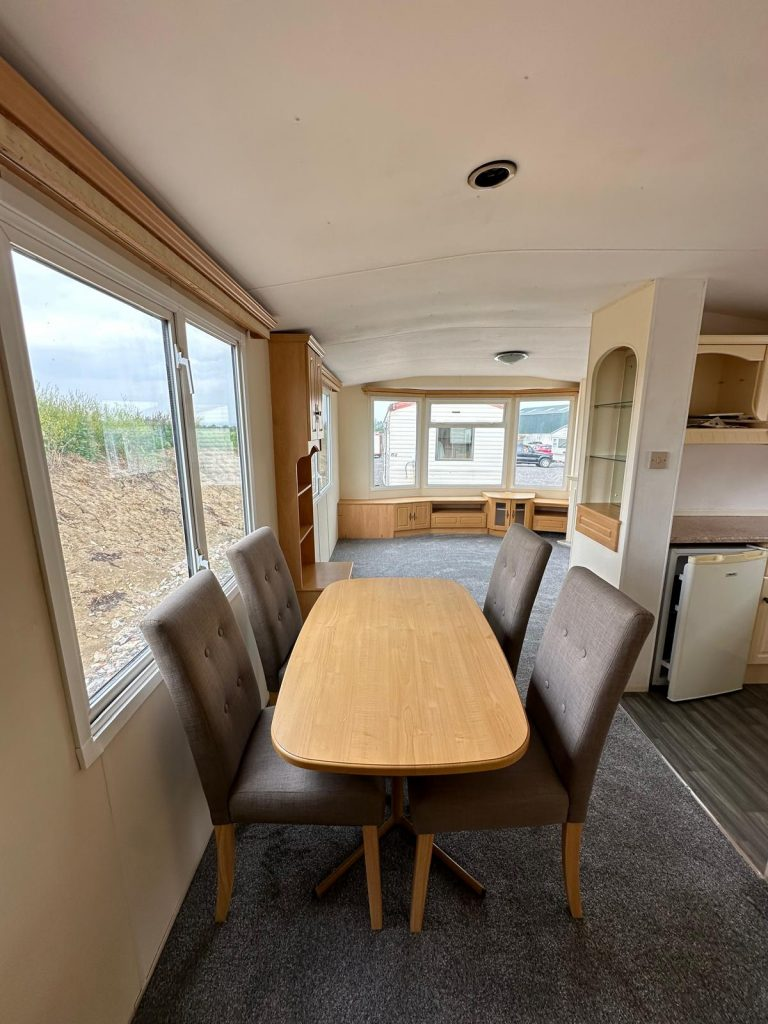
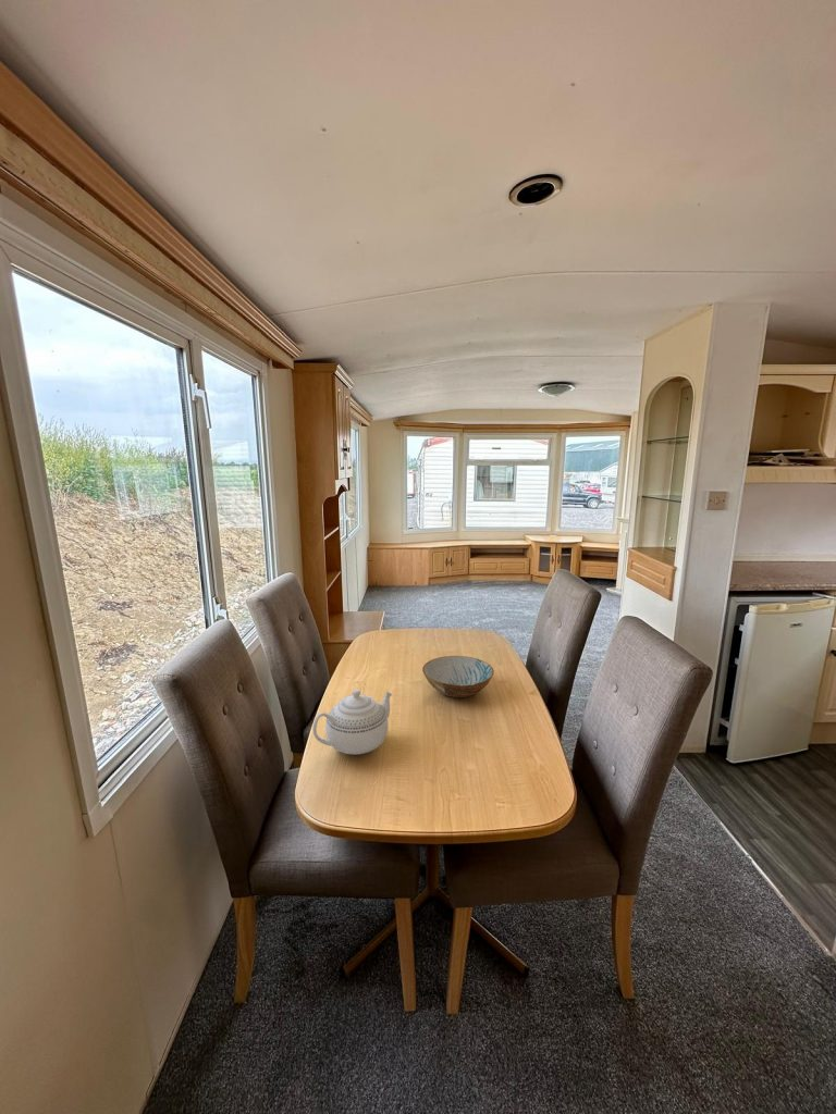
+ teapot (355, 719)
+ bowl (457, 679)
